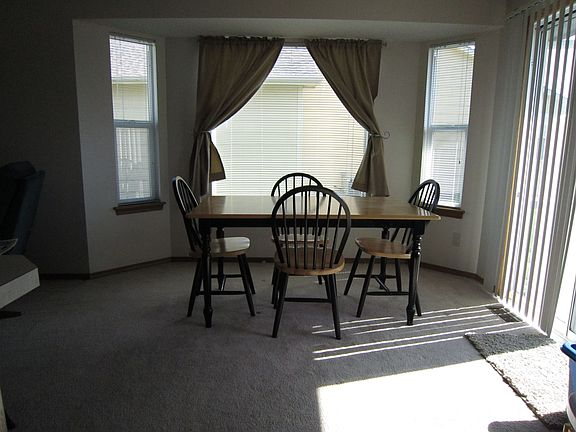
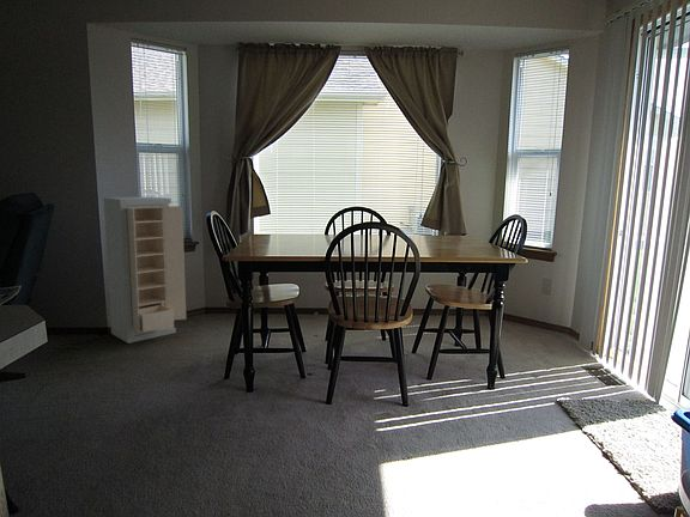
+ storage cabinet (150, 267)
